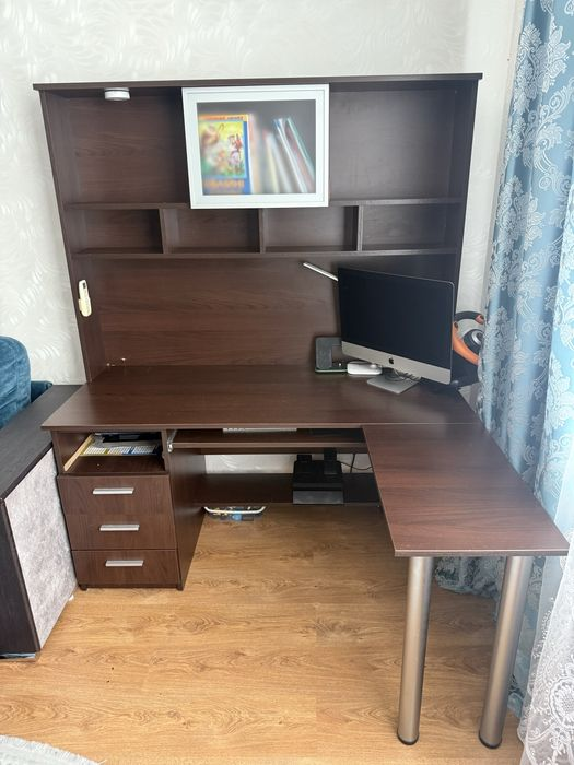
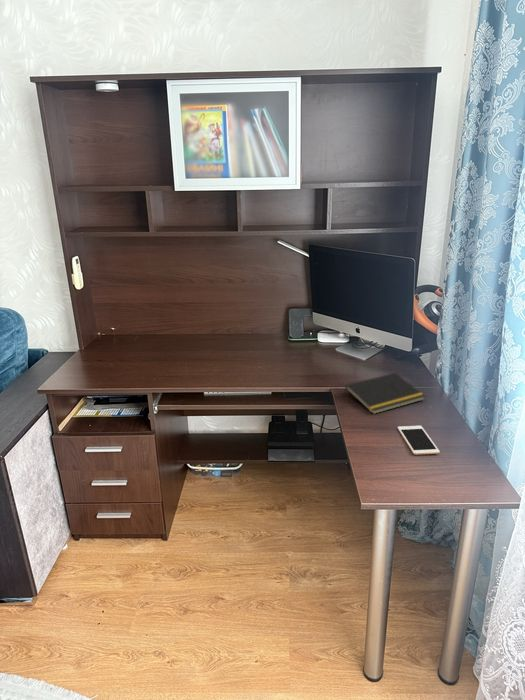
+ notepad (385, 392)
+ cell phone (417, 439)
